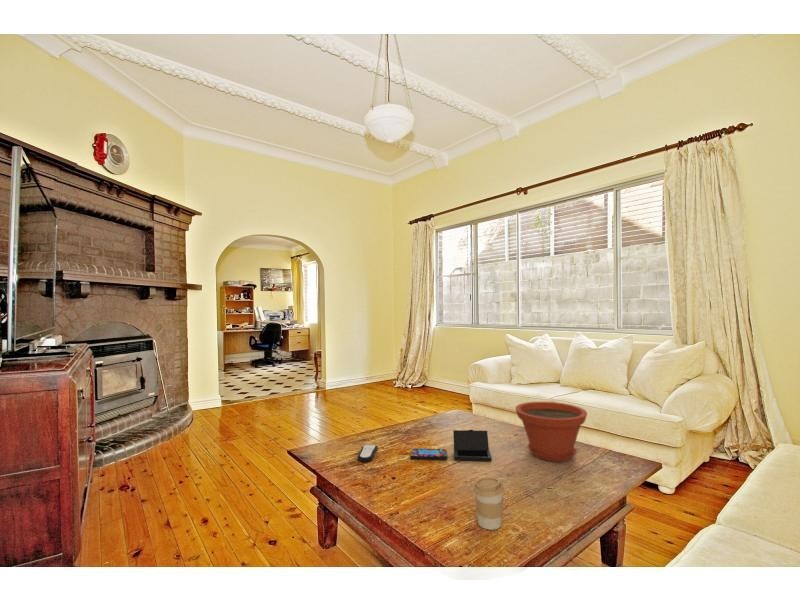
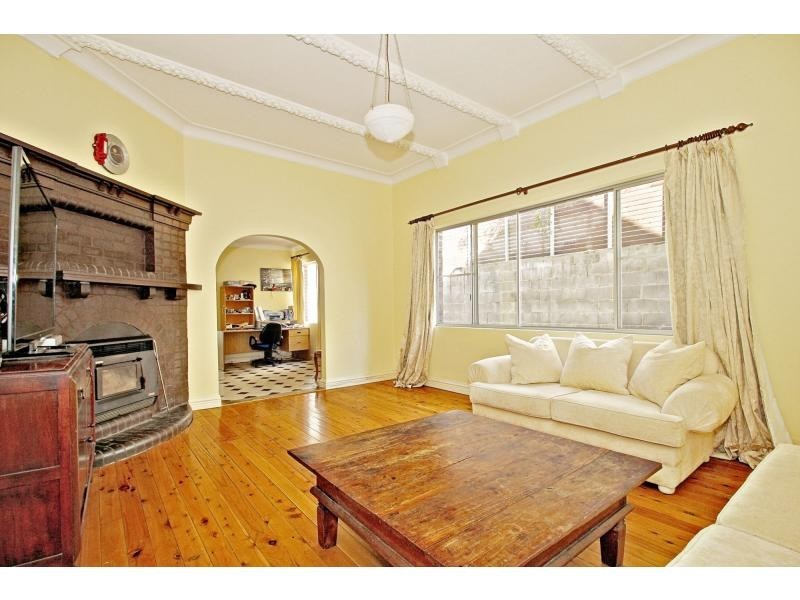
- coffee cup (488, 502)
- remote control (367, 452)
- plant pot (550, 432)
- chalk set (454, 443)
